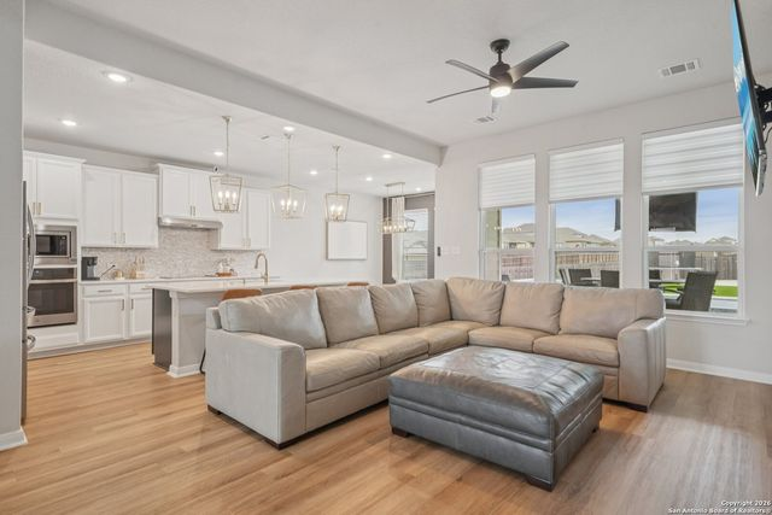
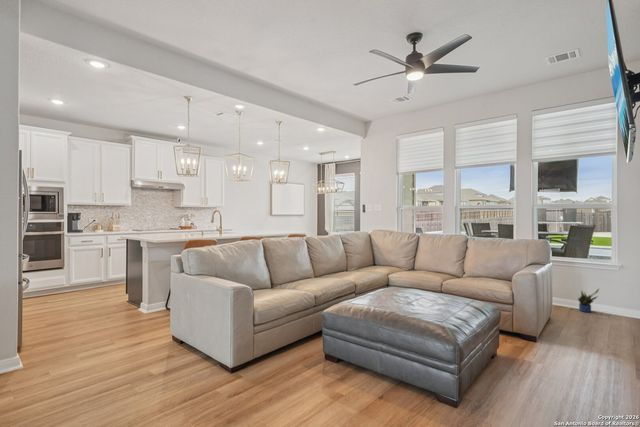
+ potted plant (588, 299)
